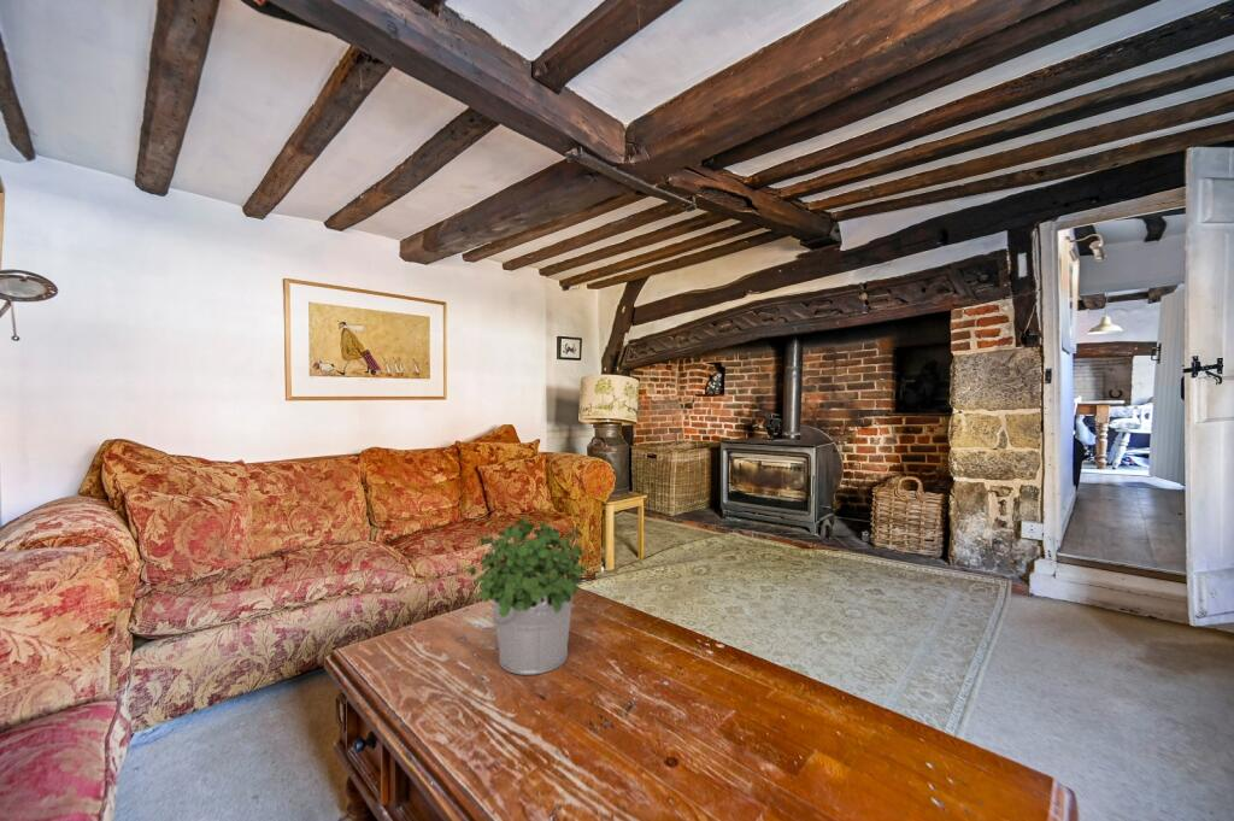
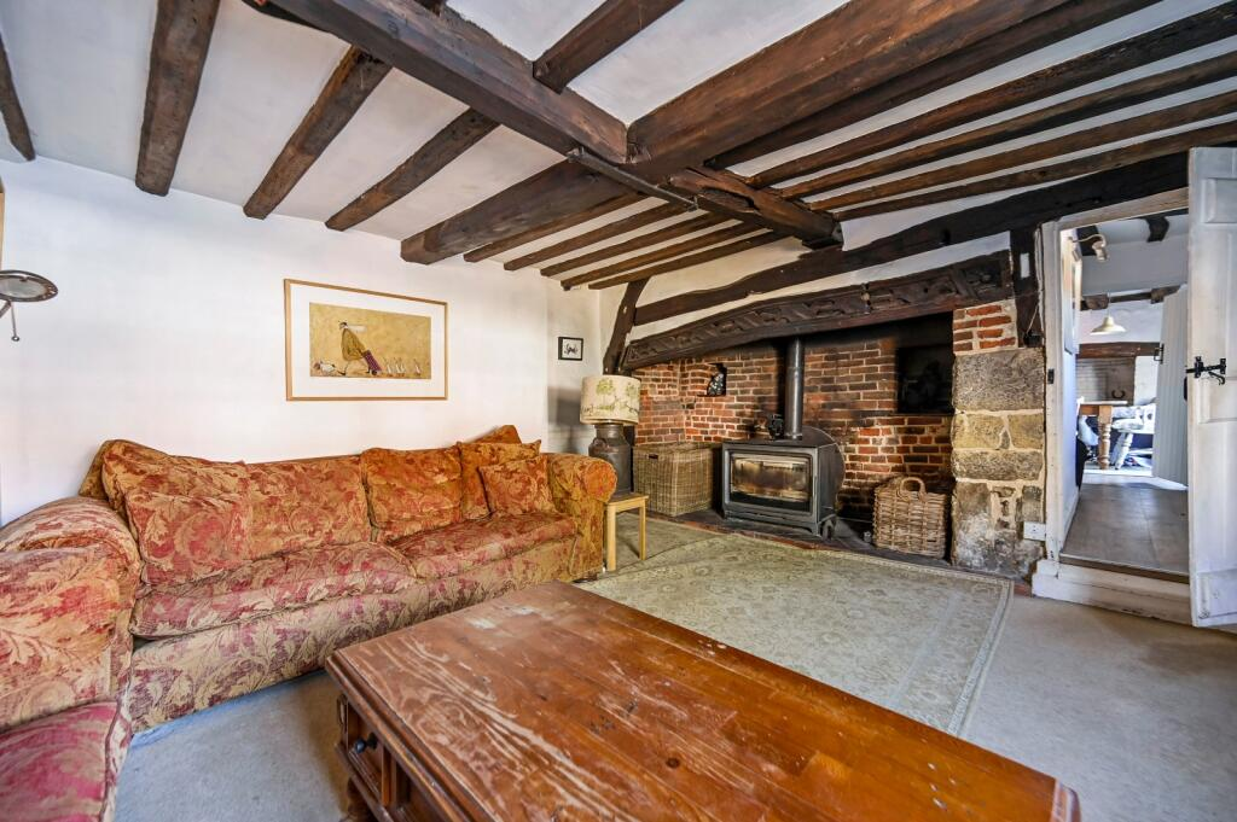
- potted plant (528, 591)
